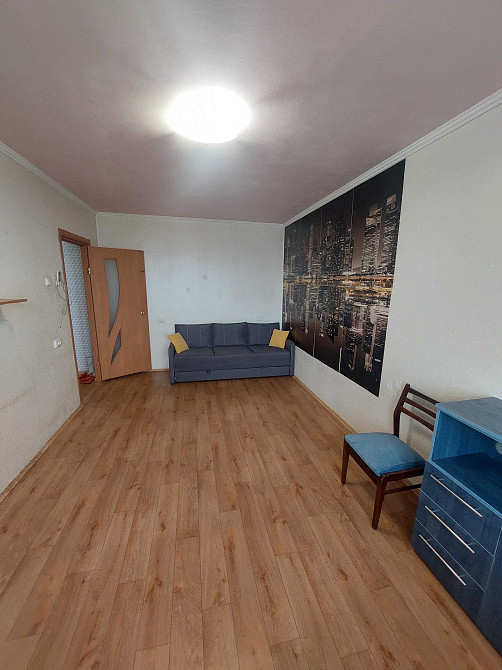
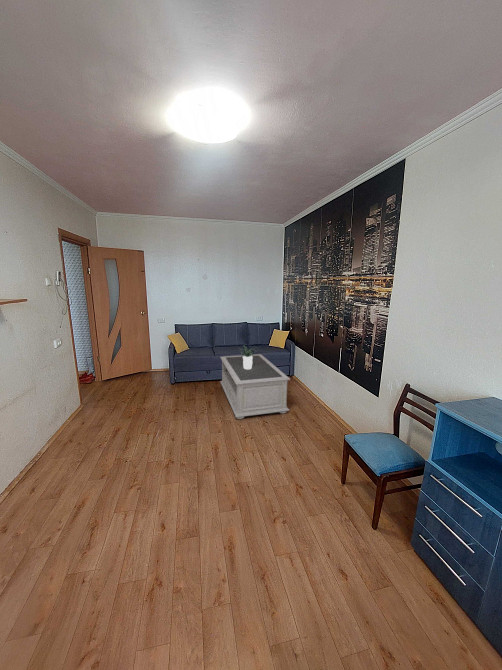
+ potted plant (248, 357)
+ coffee table (250, 381)
